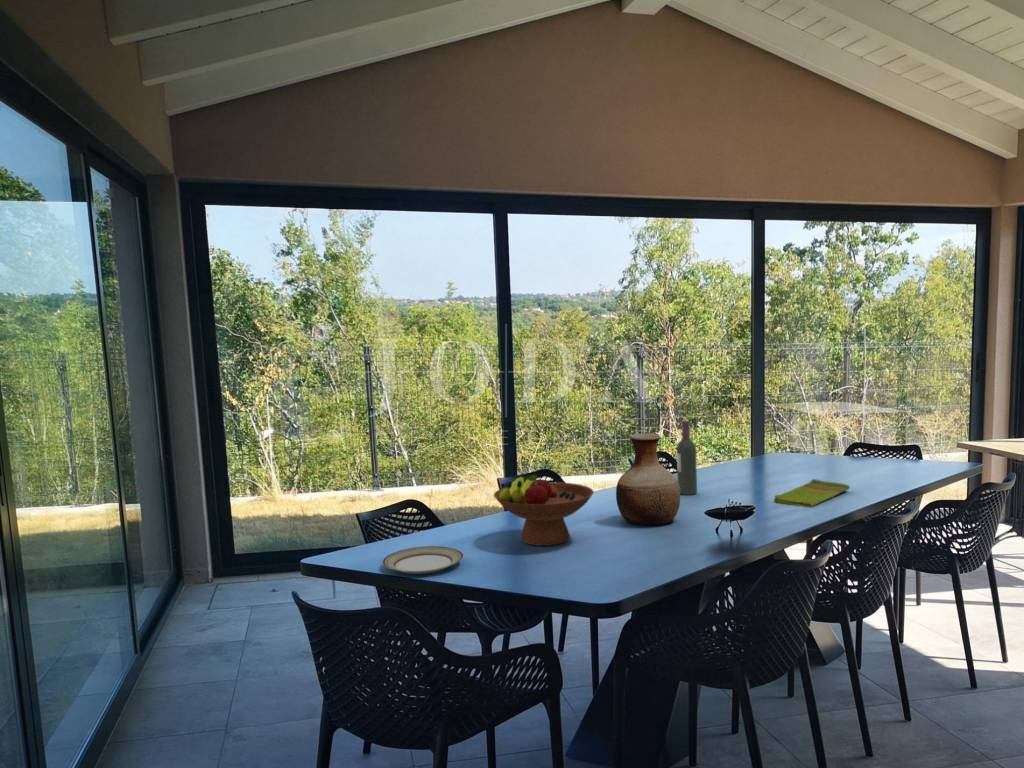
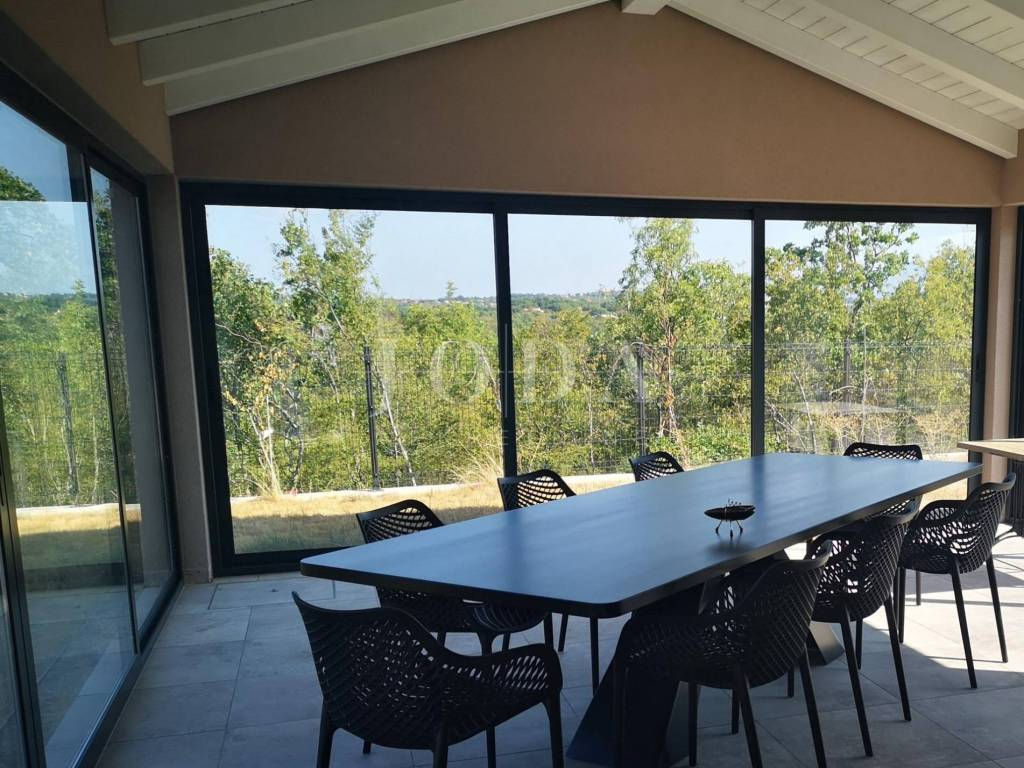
- wine bottle (686, 457)
- vase (647, 477)
- fruit bowl (544, 507)
- dish towel (812, 492)
- plate (423, 561)
